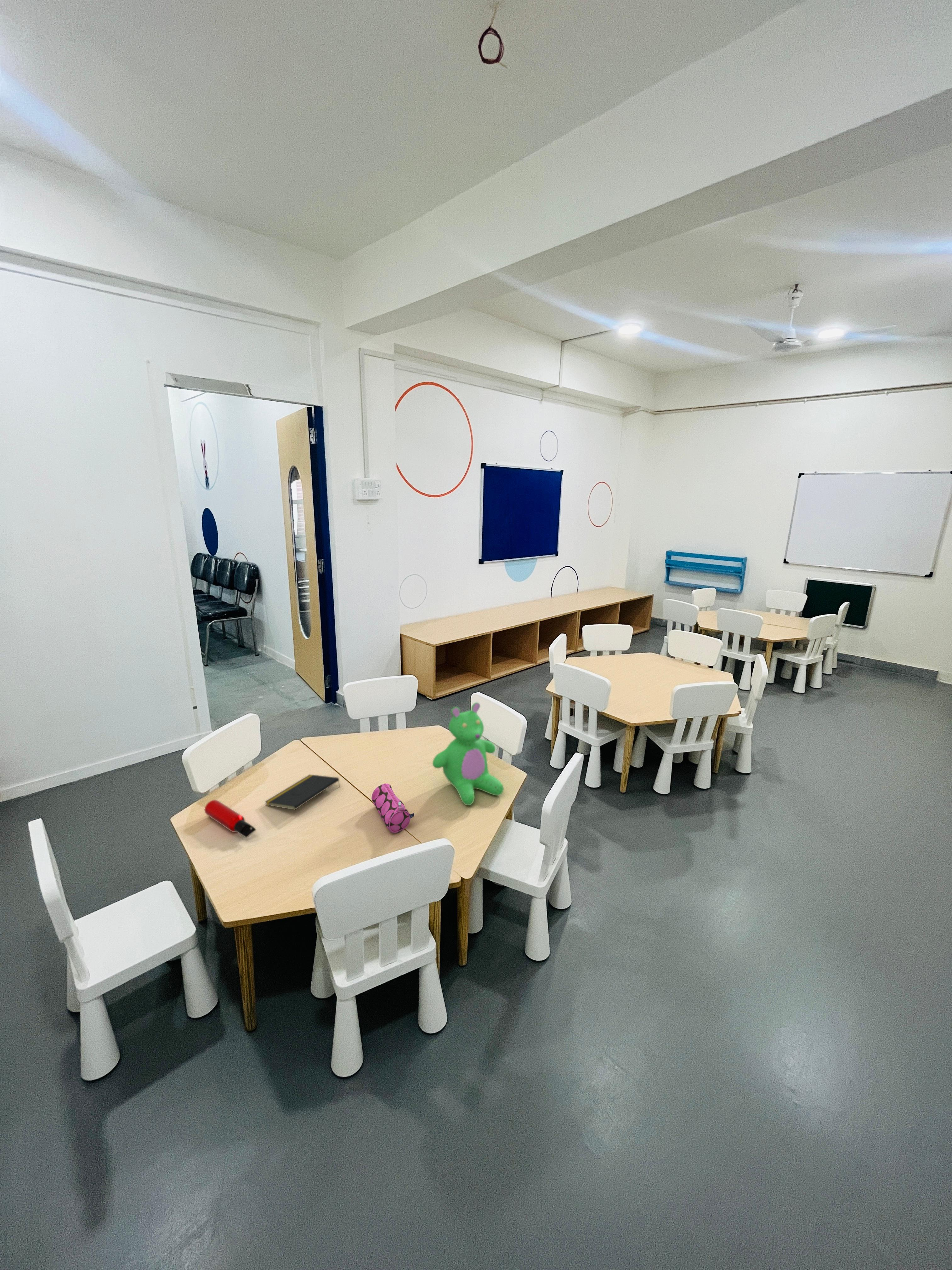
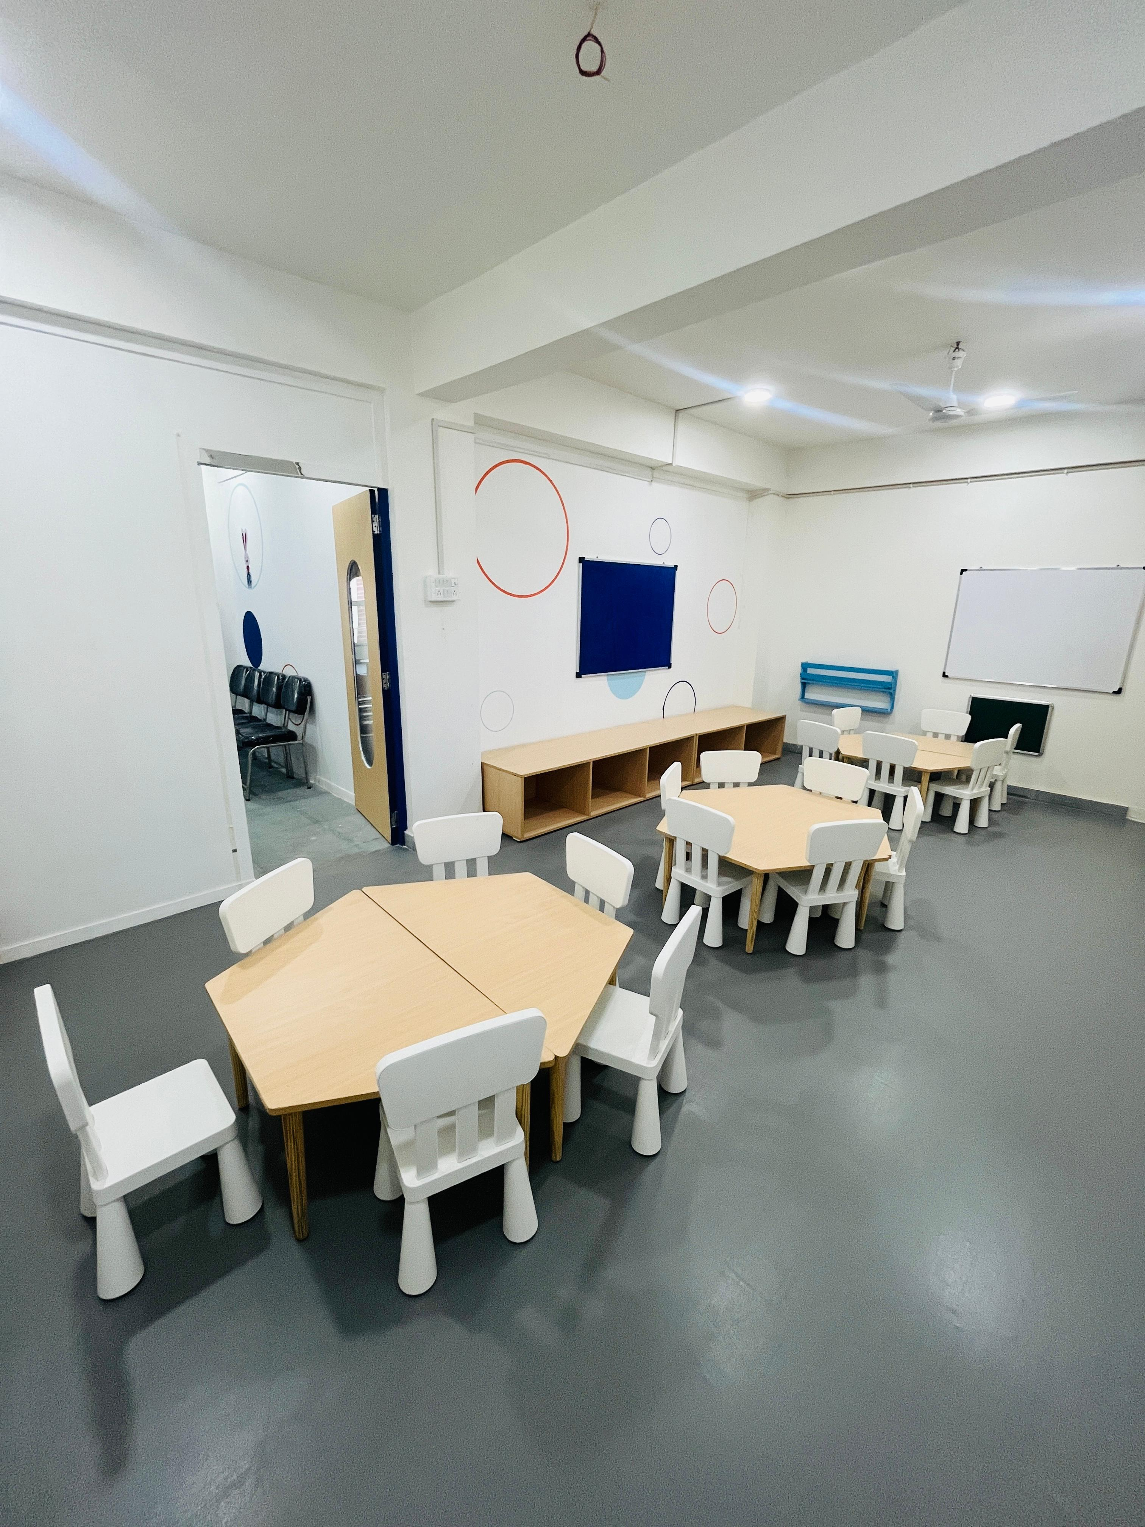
- teddy bear (472, 750)
- water bottle (229, 820)
- pencil case (391, 805)
- notepad (303, 791)
